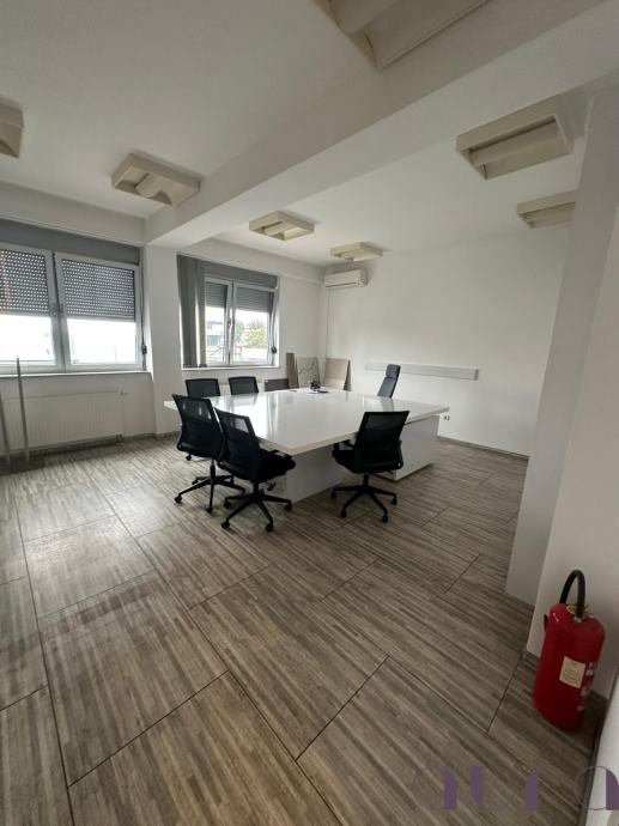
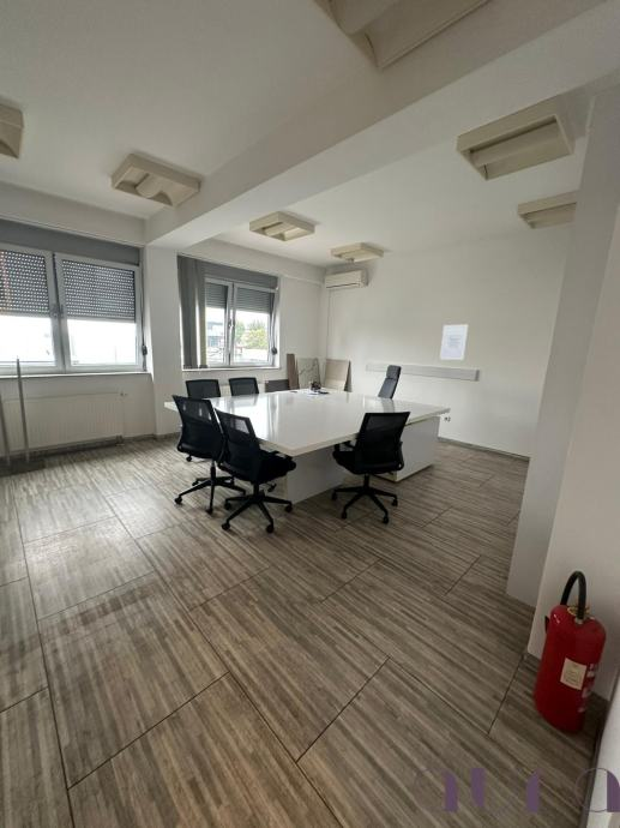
+ wall art (453, 342)
